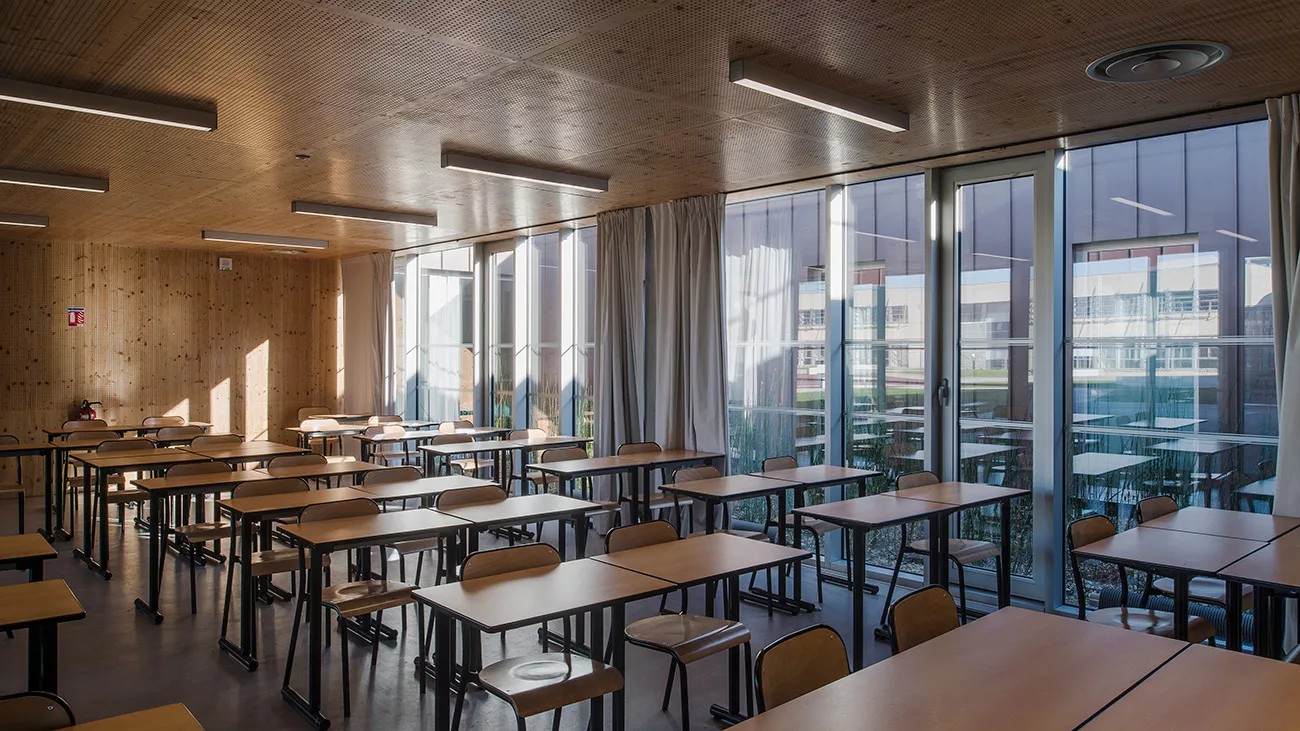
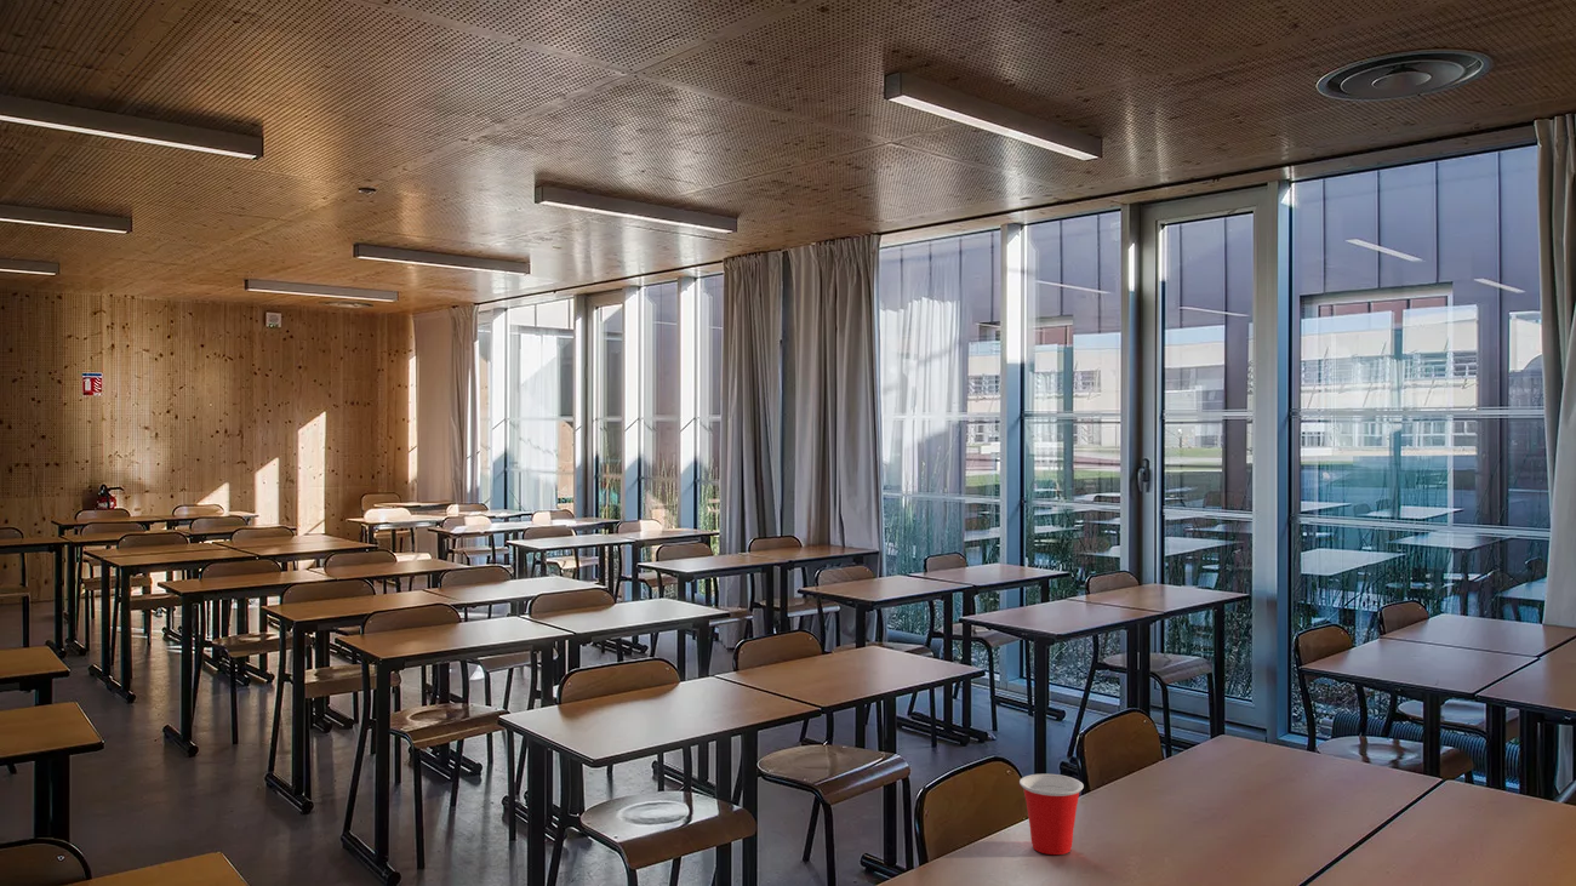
+ cup (1051, 814)
